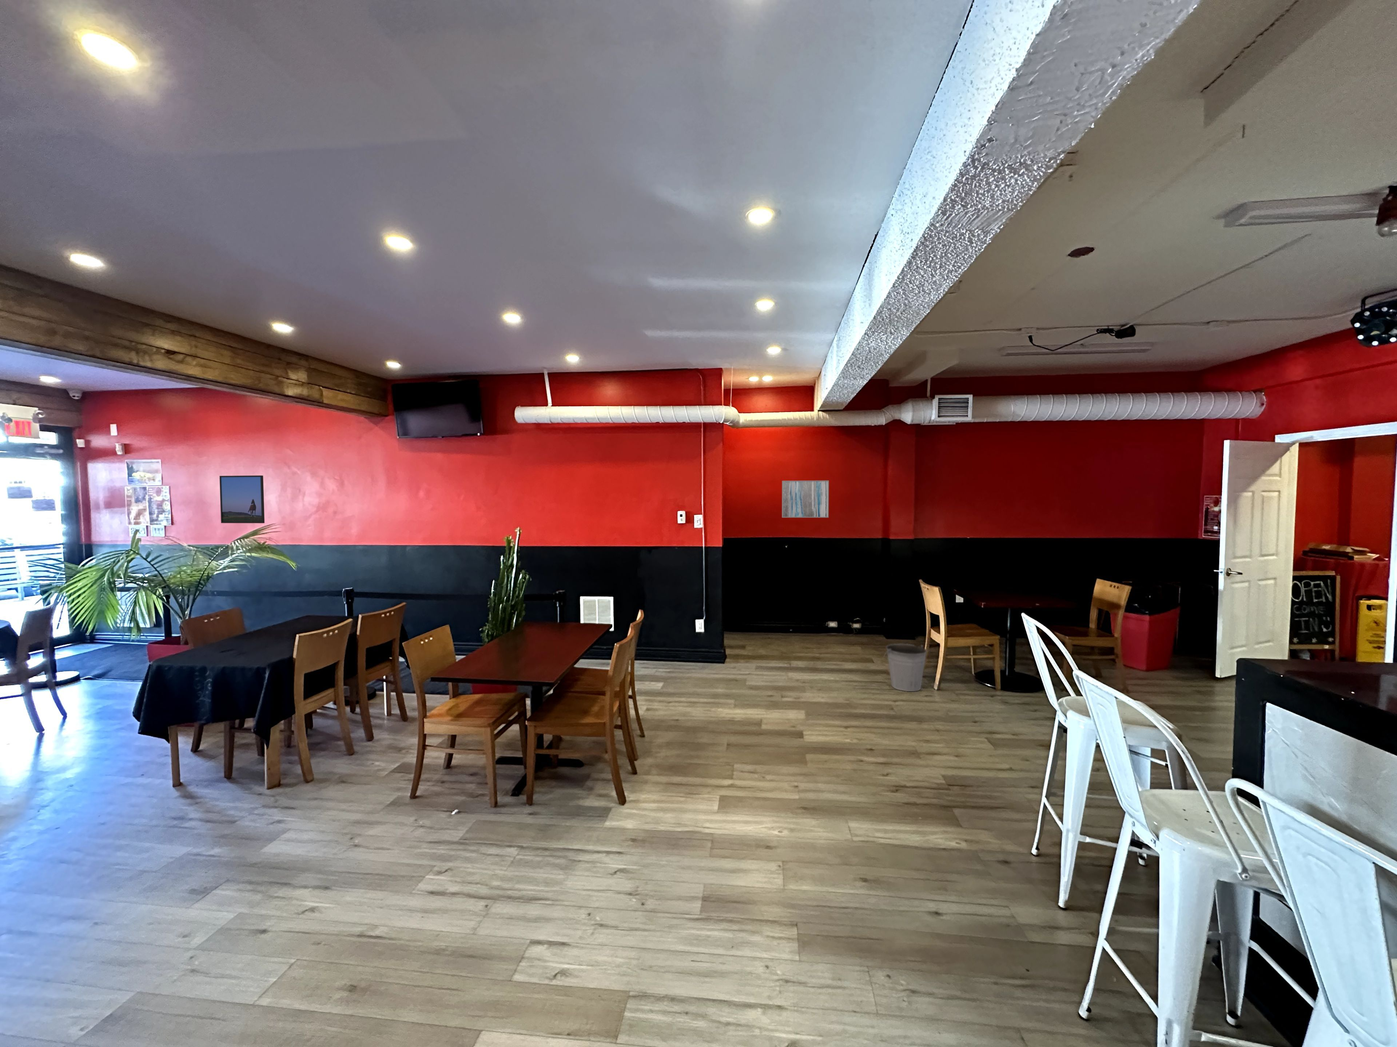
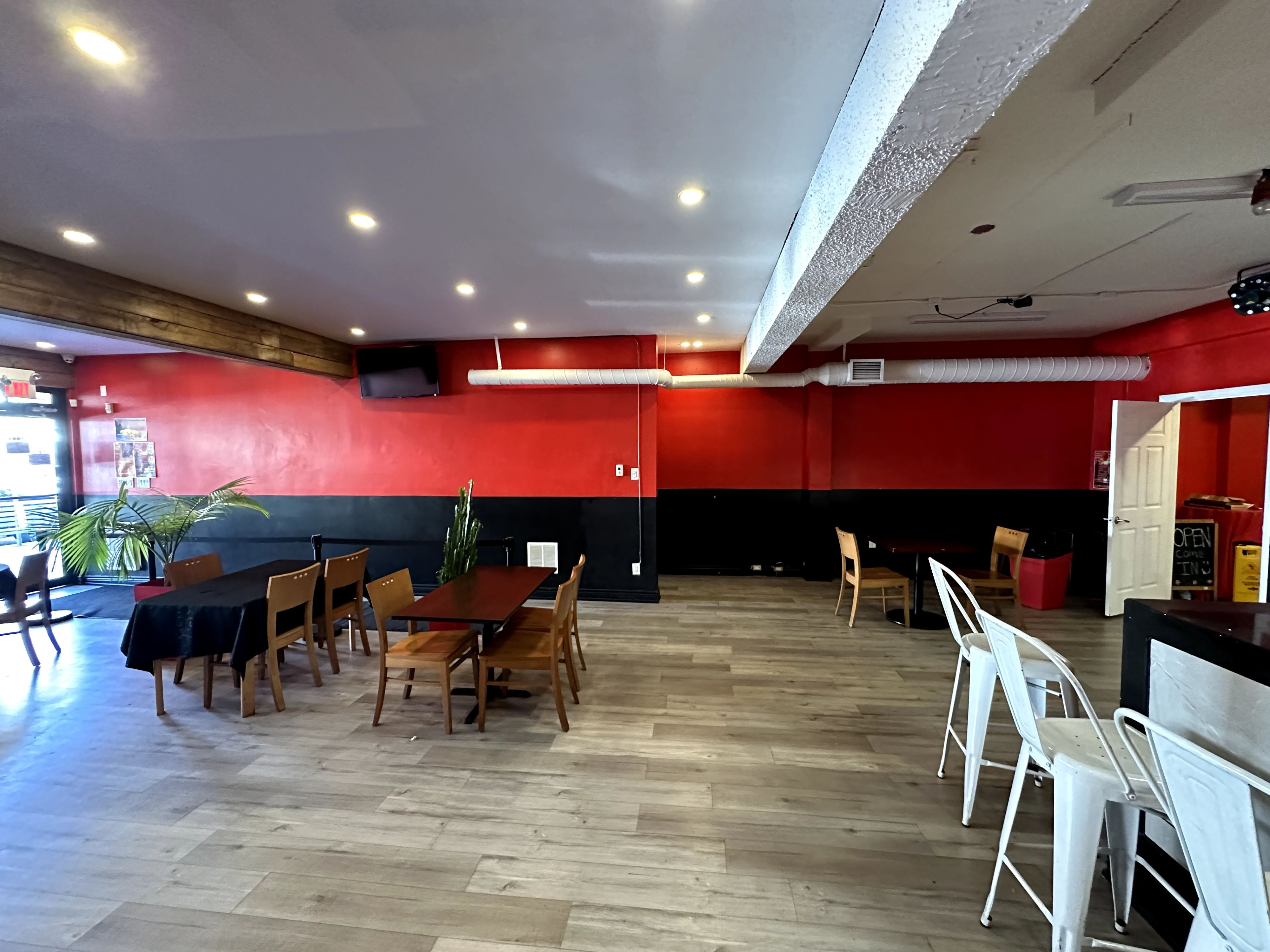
- wall art (805, 499)
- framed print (242, 499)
- bucket (905, 666)
